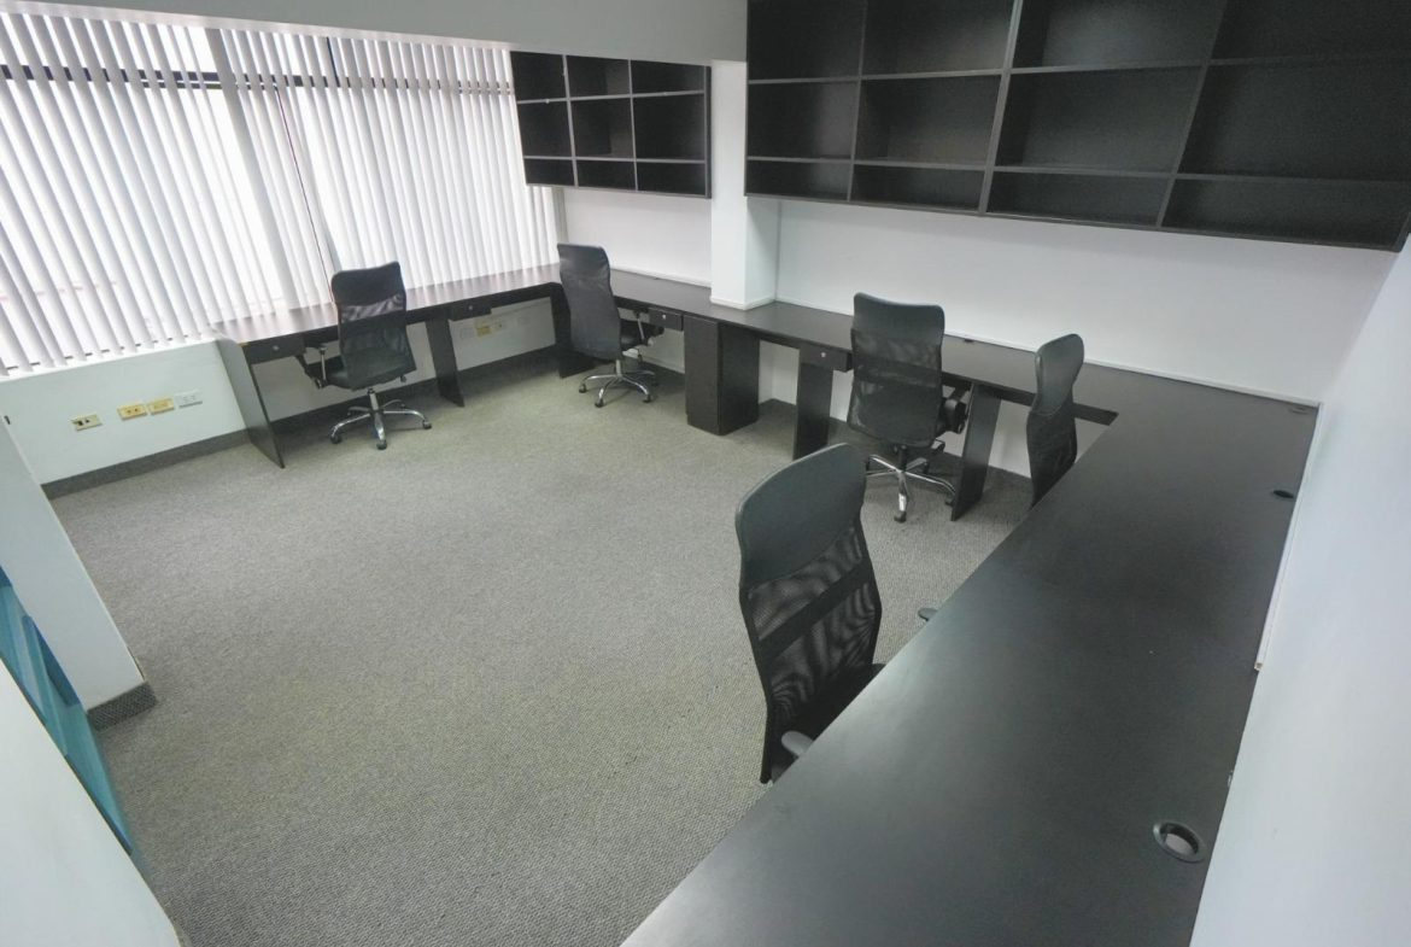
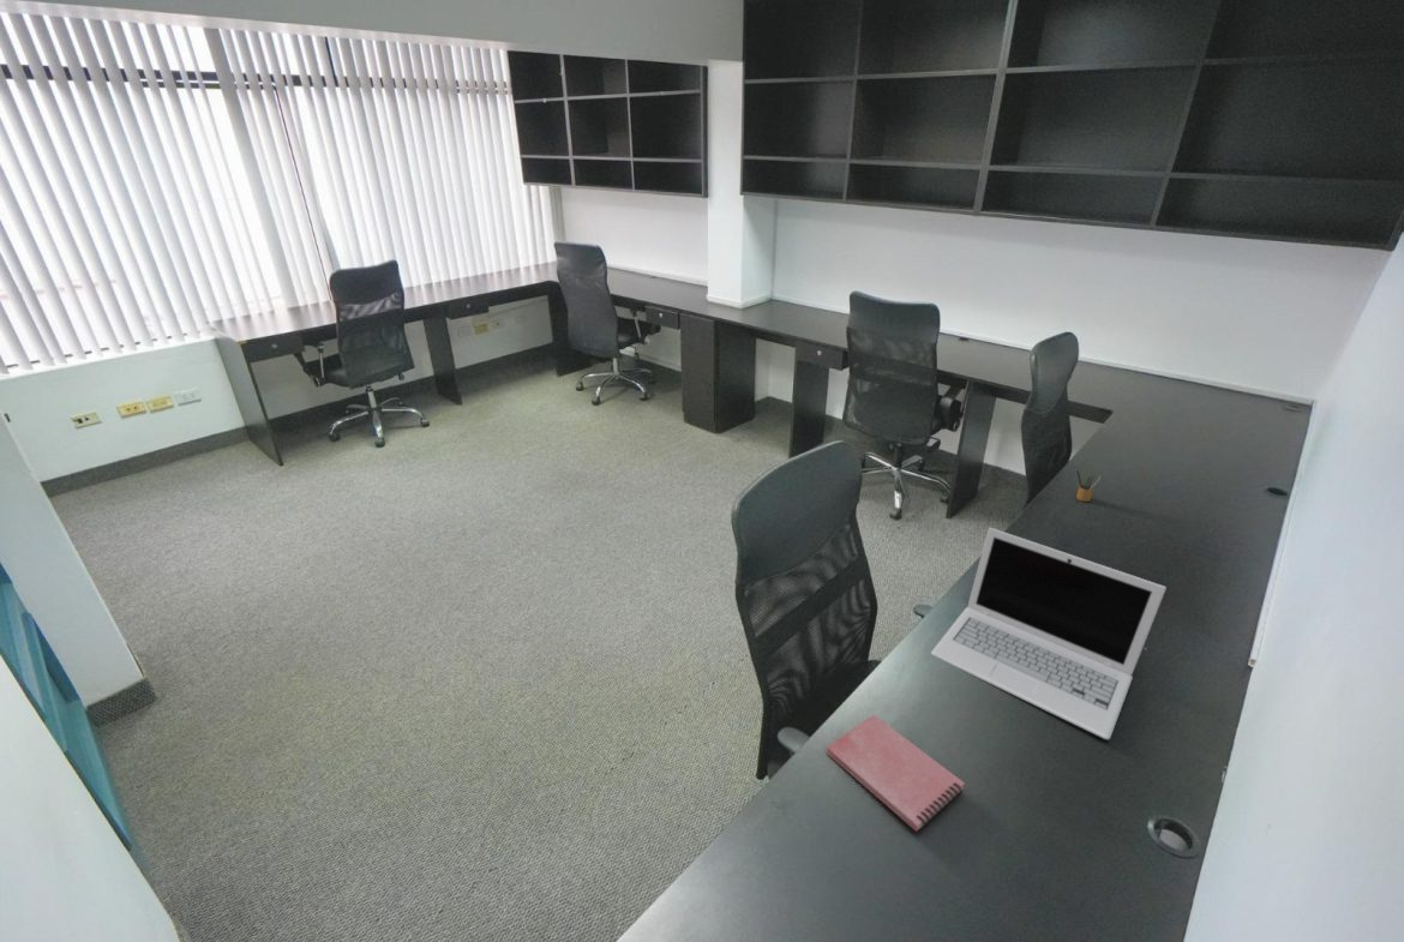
+ notebook (894, 767)
+ laptop (1042, 623)
+ pencil box (1086, 484)
